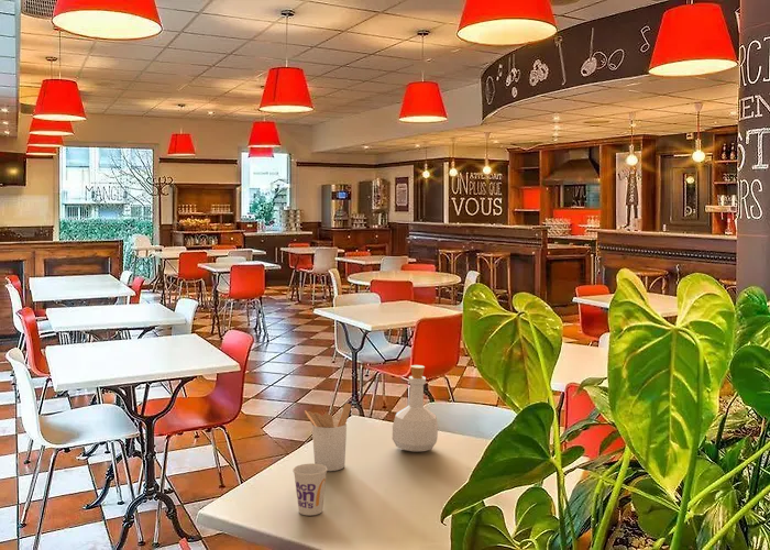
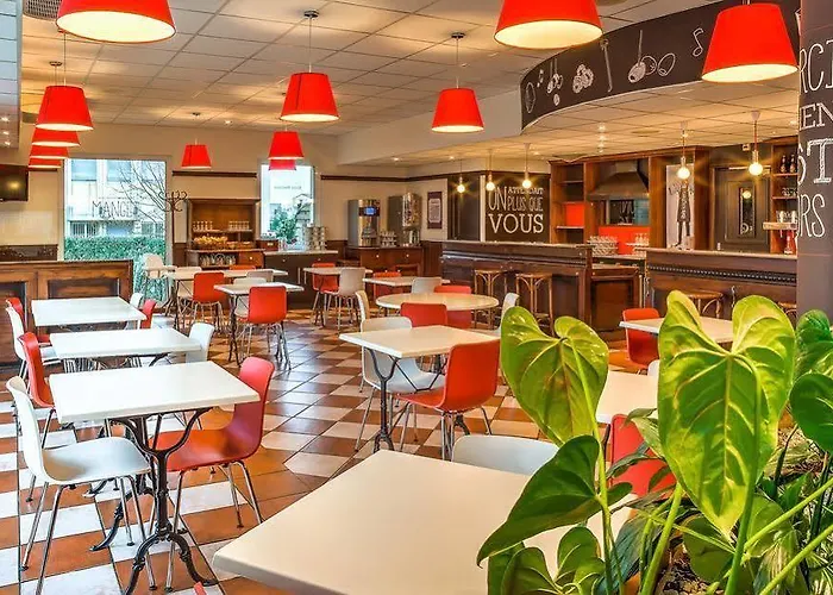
- cup (310, 490)
- bottle (415, 407)
- utensil holder (327, 437)
